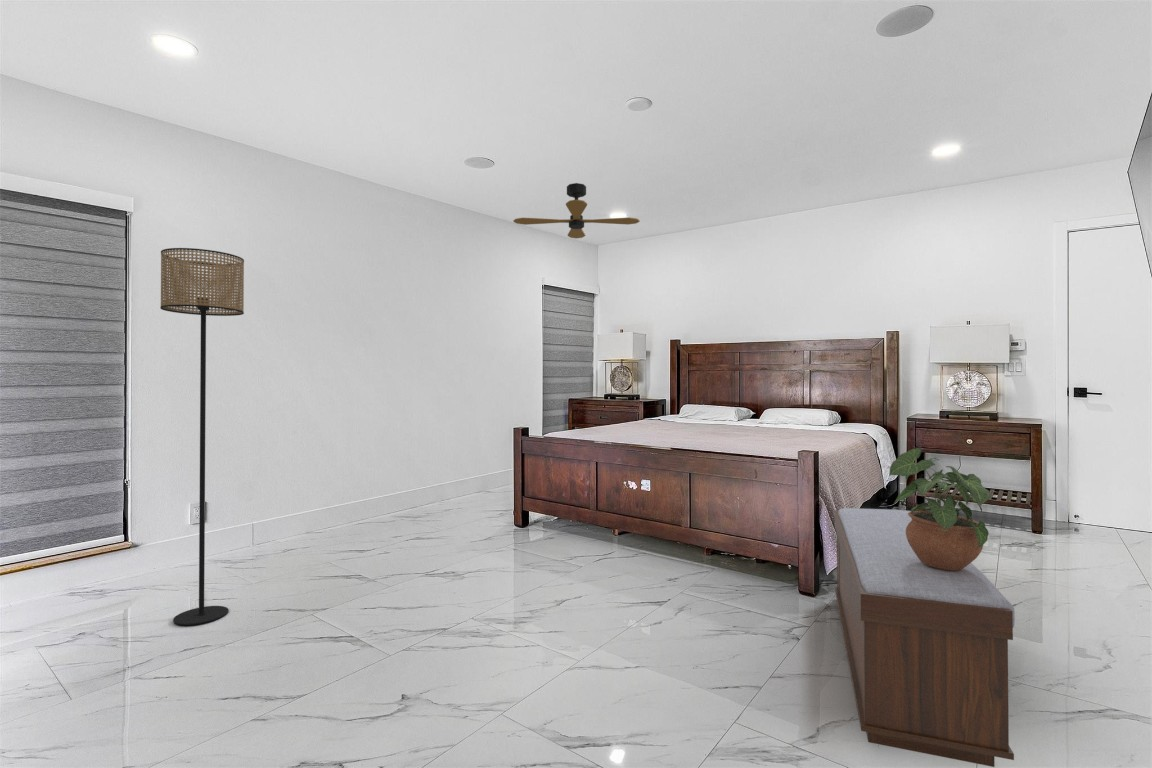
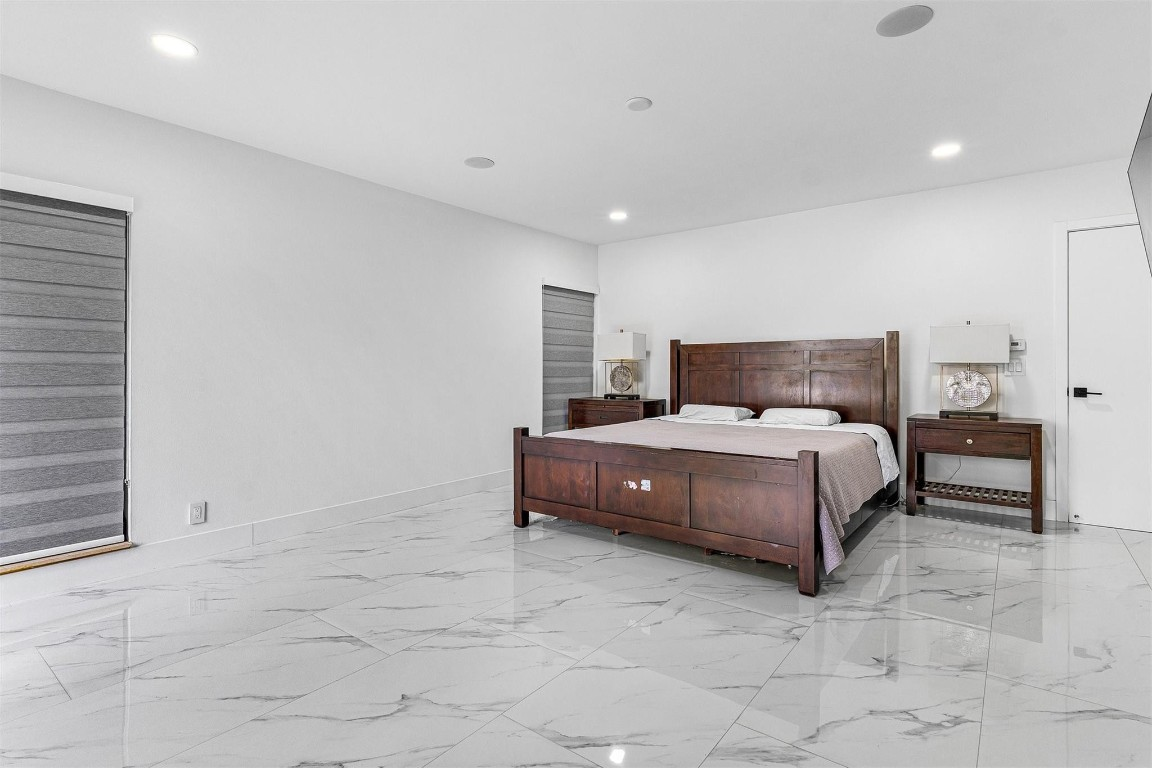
- ceiling fan (576, 206)
- bench (900, 600)
- potted plant (928, 509)
- floor lamp (202, 435)
